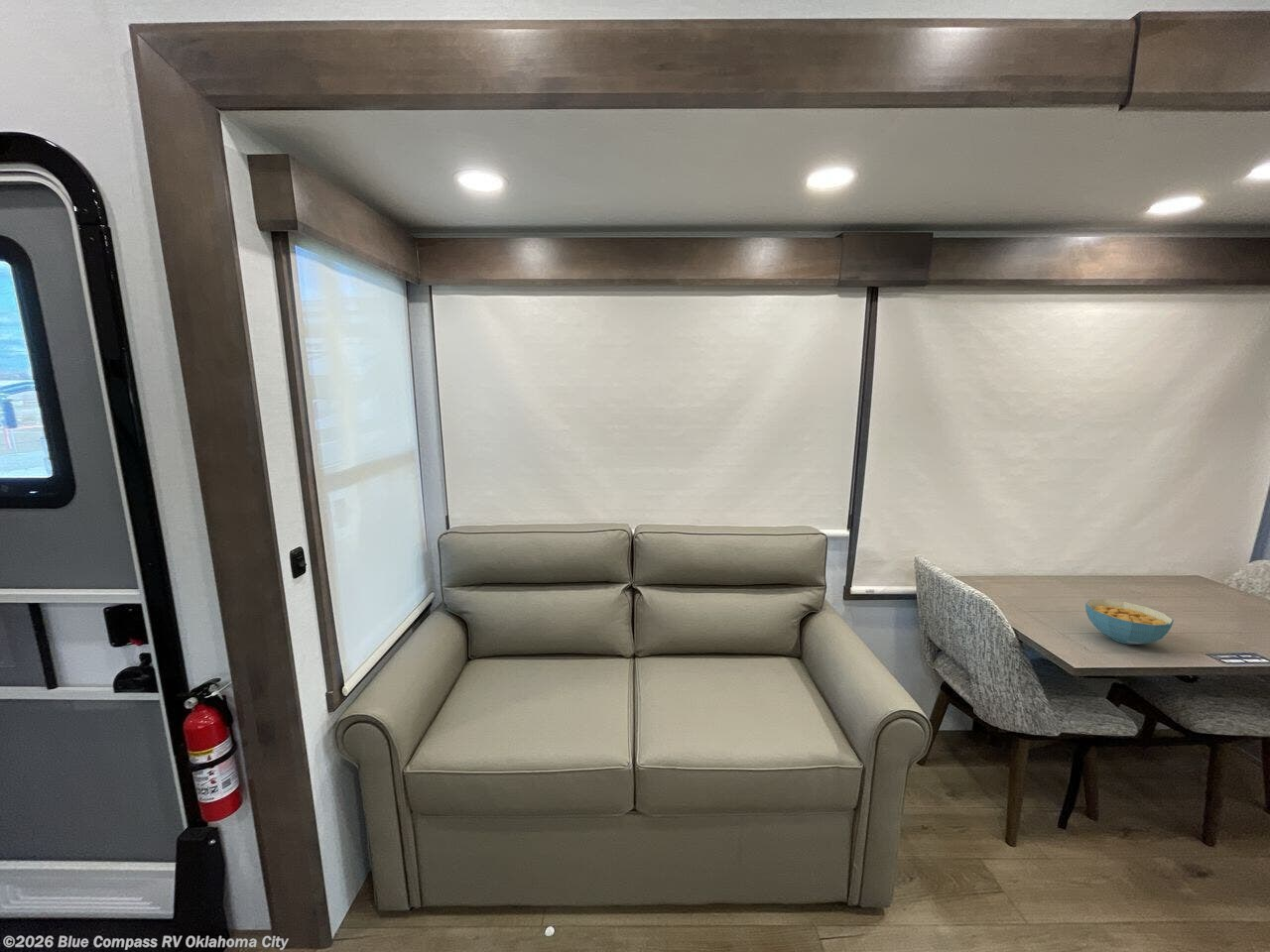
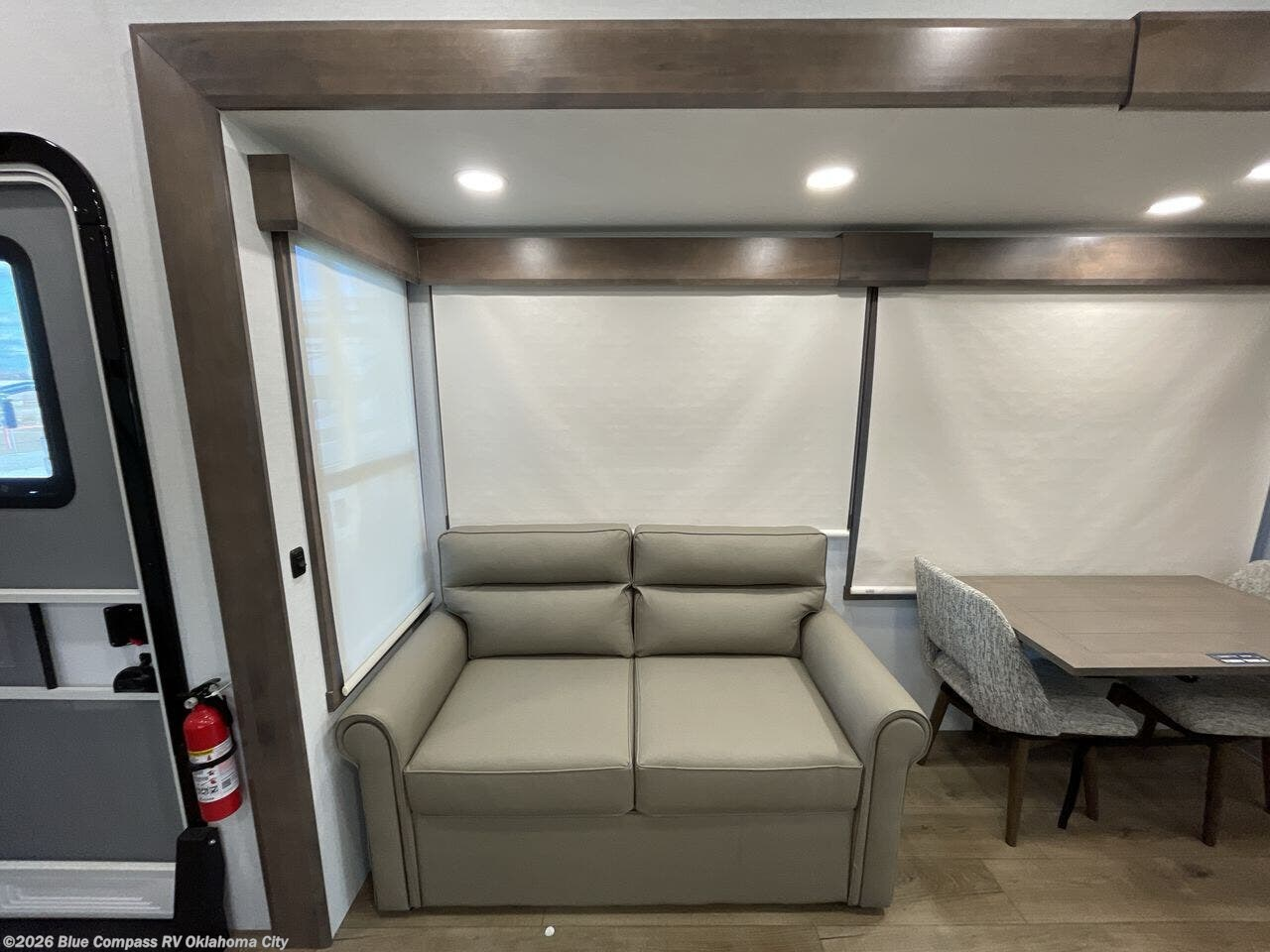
- cereal bowl (1125, 626)
